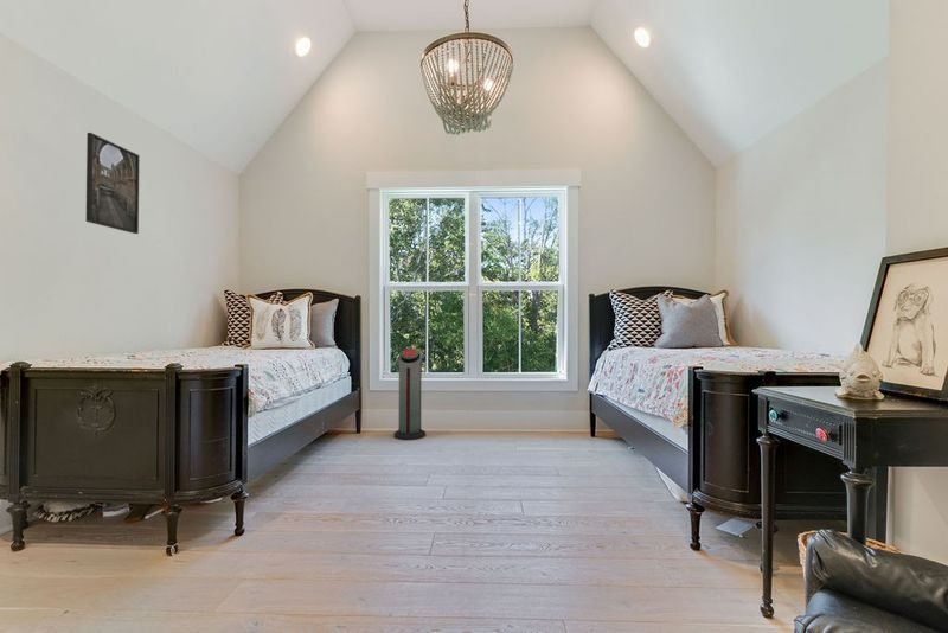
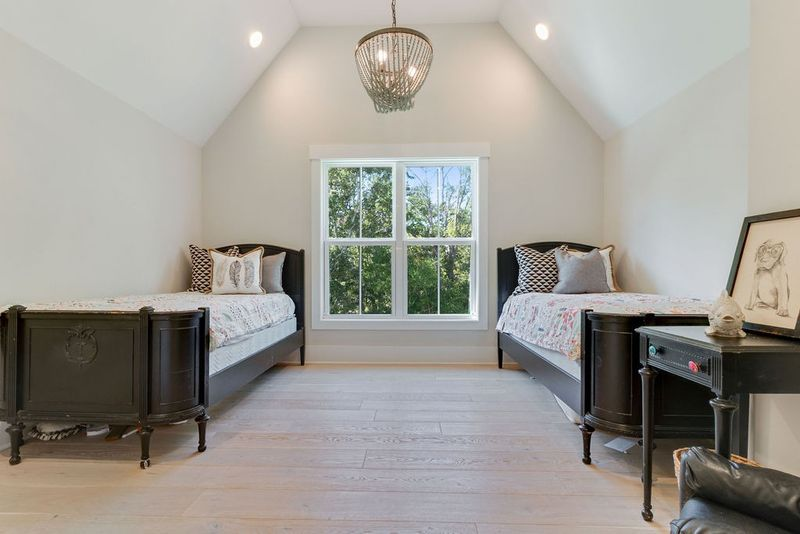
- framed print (114, 186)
- air purifier (410, 391)
